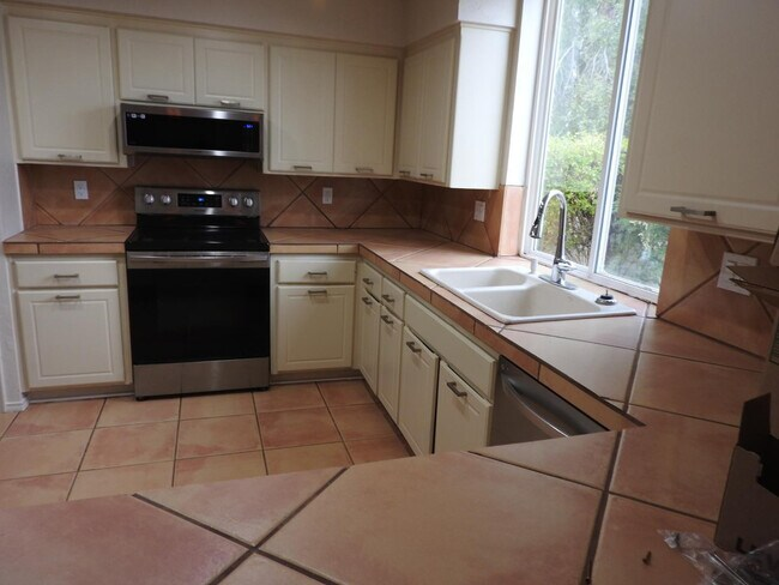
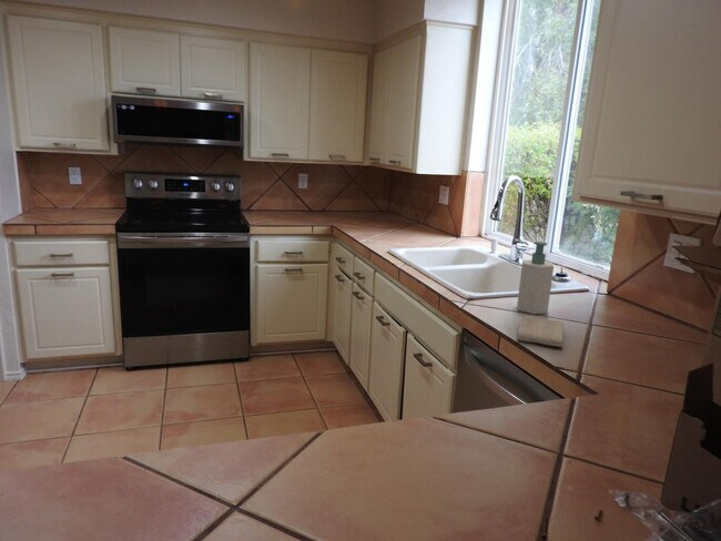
+ soap bottle (536, 276)
+ washcloth (541, 329)
